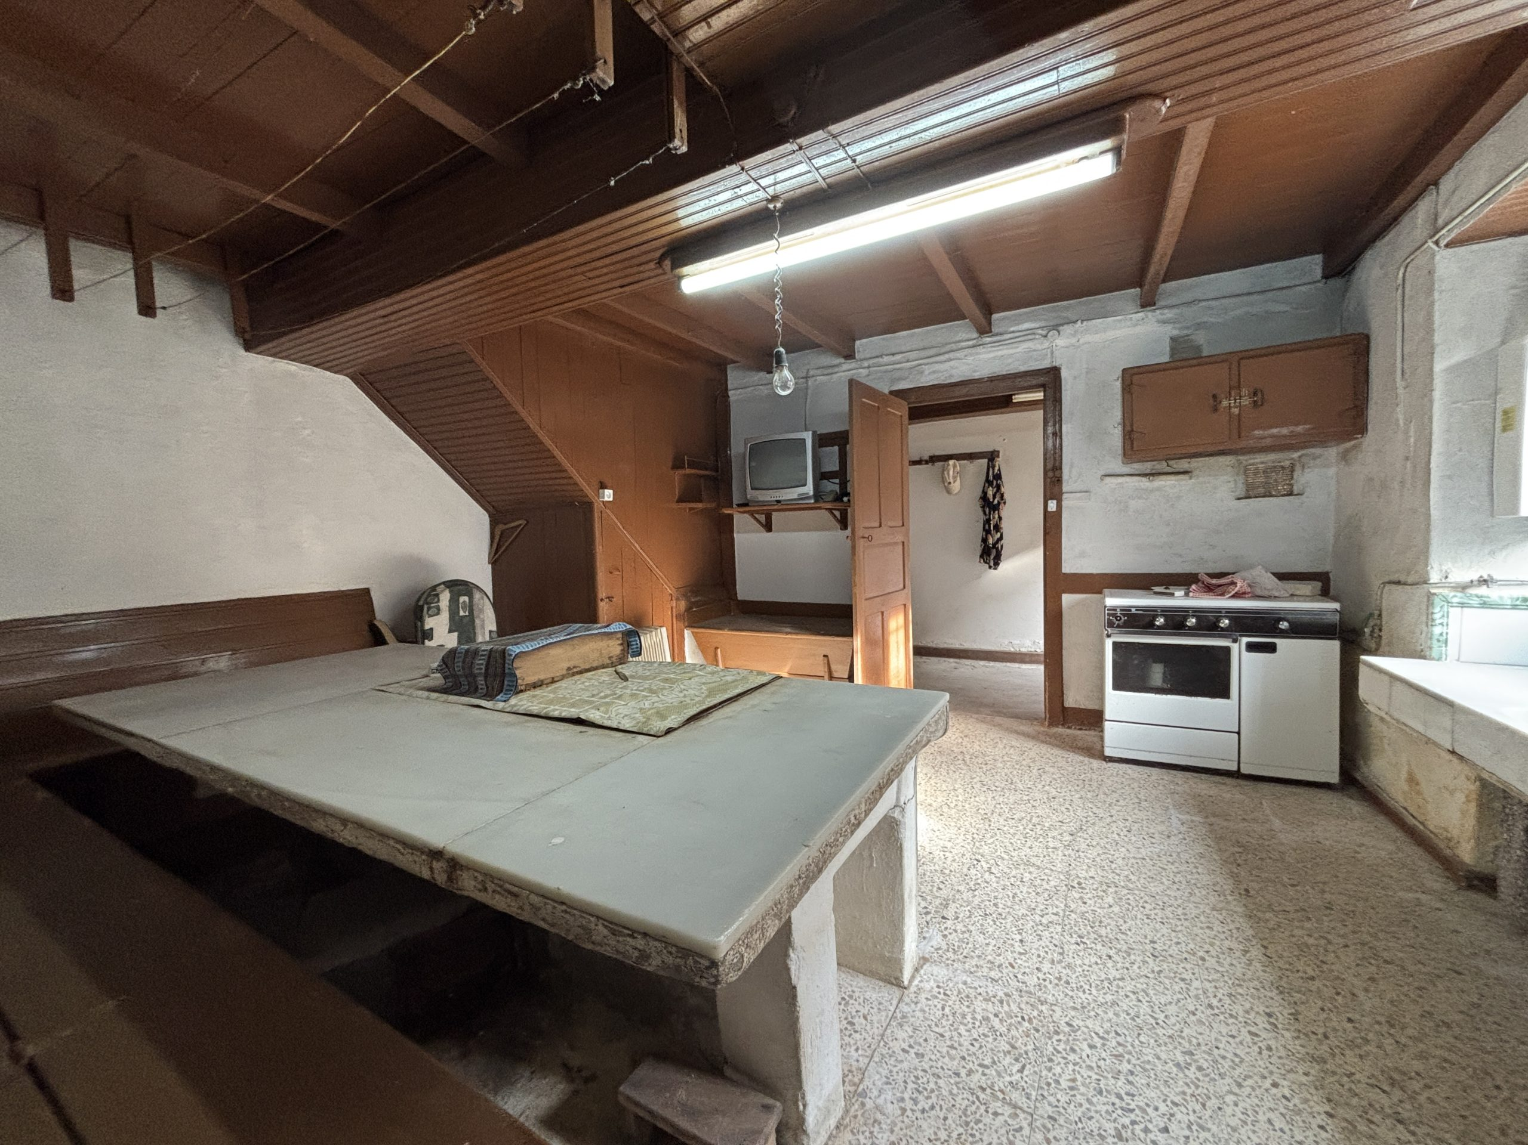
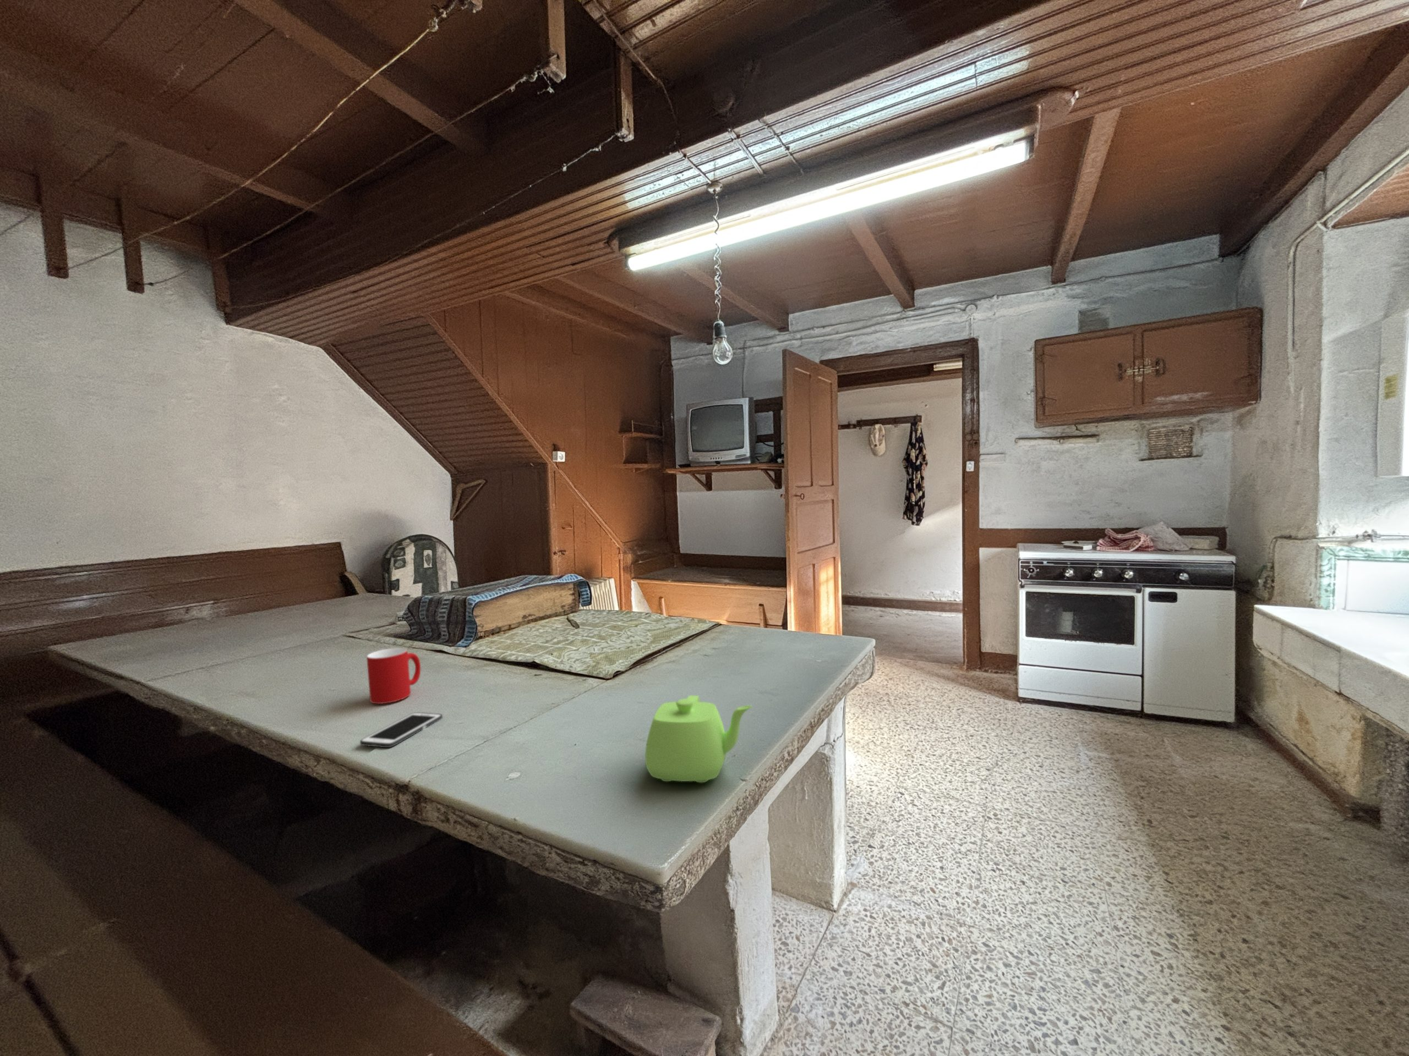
+ cell phone (404, 729)
+ teapot (701, 731)
+ cup (396, 672)
